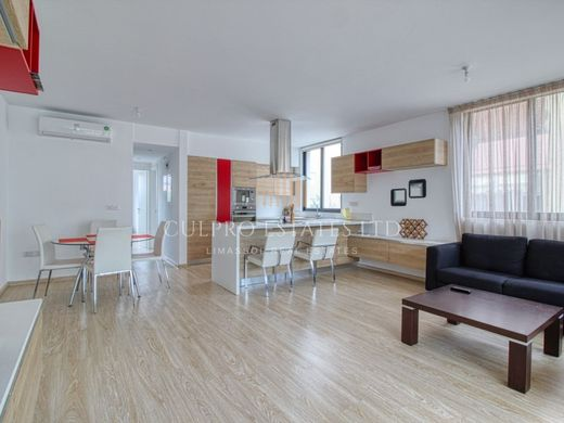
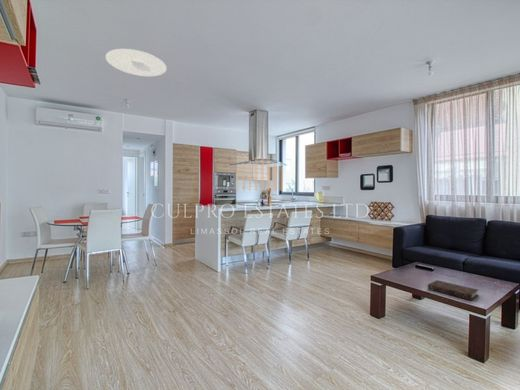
+ ceiling light (137, 61)
+ book (452, 289)
